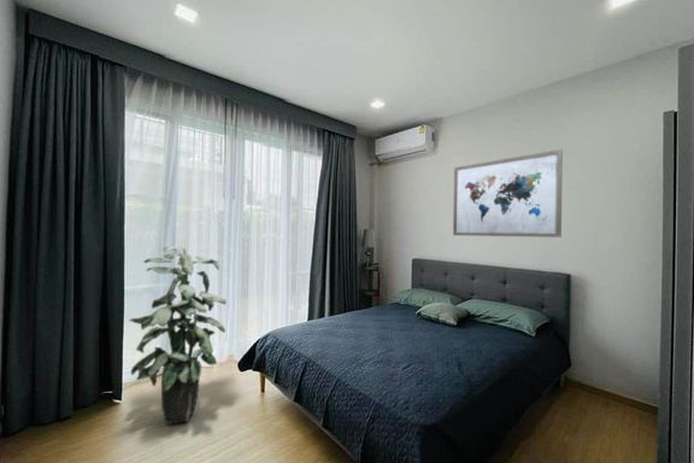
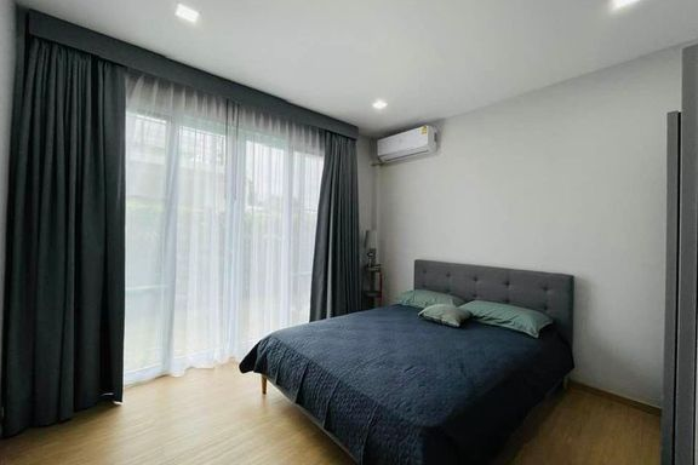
- wall art (500, 198)
- indoor plant (178, 329)
